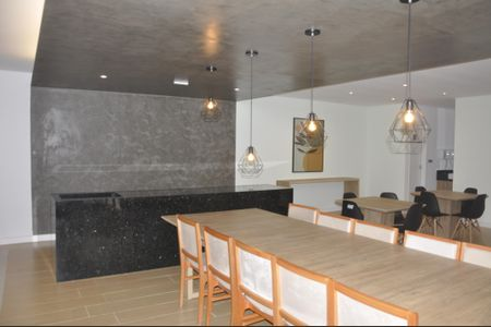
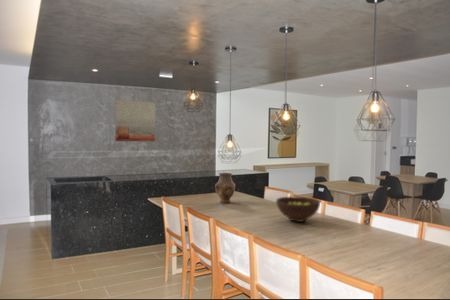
+ fruit bowl (297, 210)
+ wall art (135, 121)
+ vase (225, 187)
